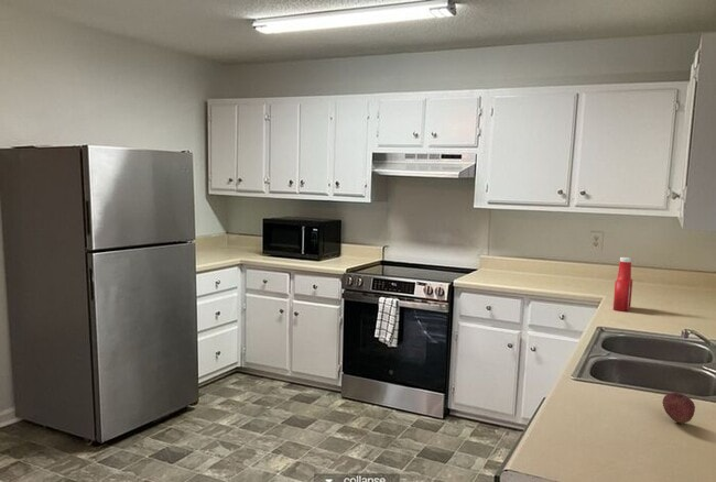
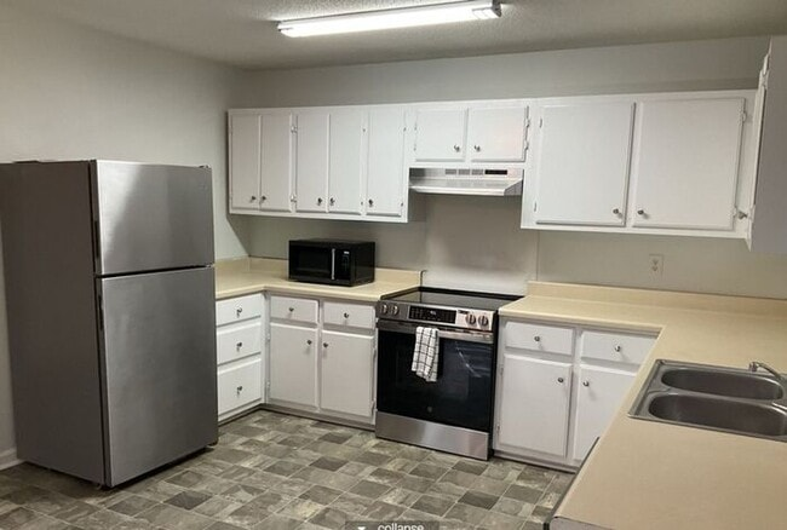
- soap bottle (623, 283)
- fruit (677, 407)
